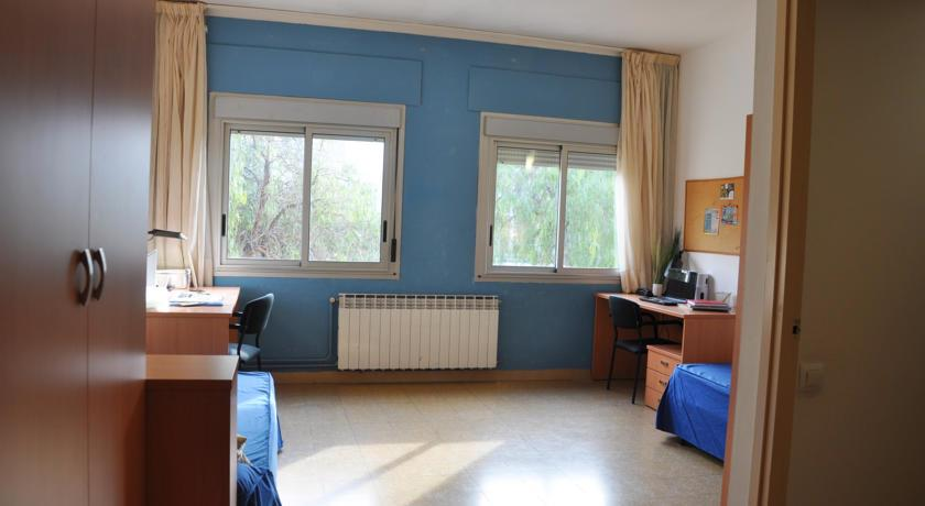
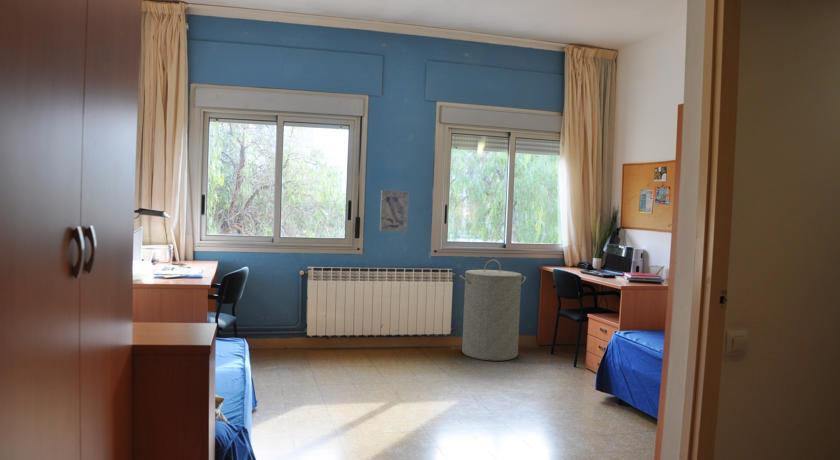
+ laundry hamper (491, 306)
+ wall art (394, 211)
